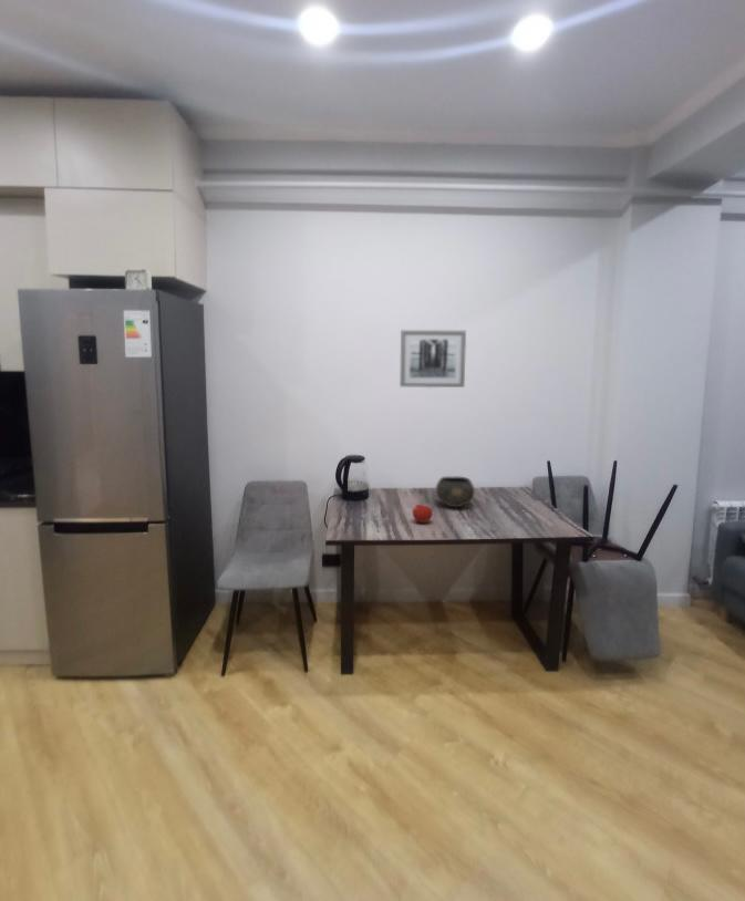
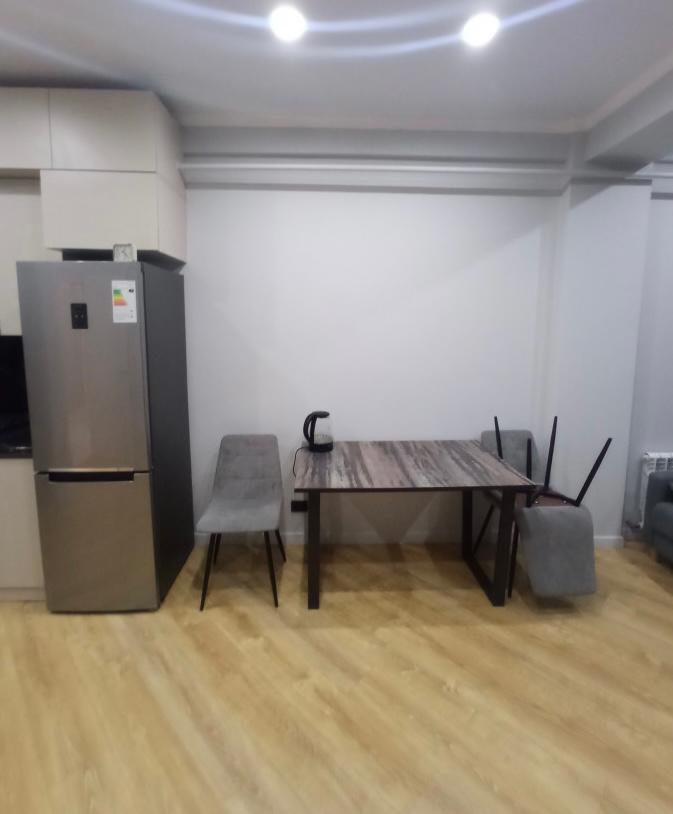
- wall art (432, 359)
- bowl (454, 491)
- fruit (422, 511)
